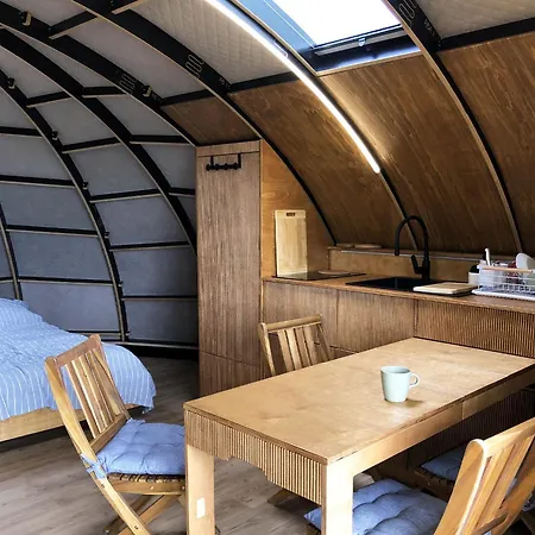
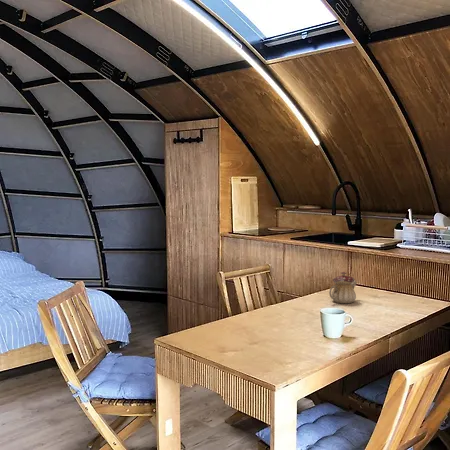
+ teapot (342, 286)
